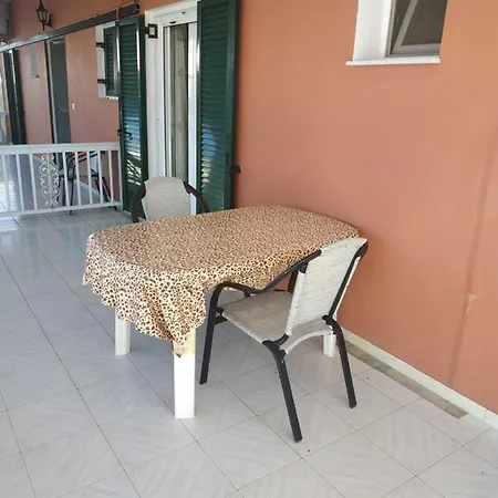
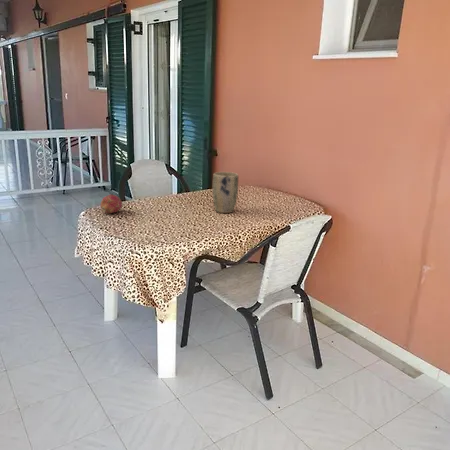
+ fruit (112, 203)
+ plant pot (225, 192)
